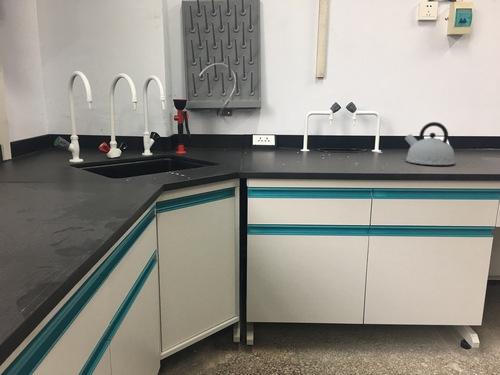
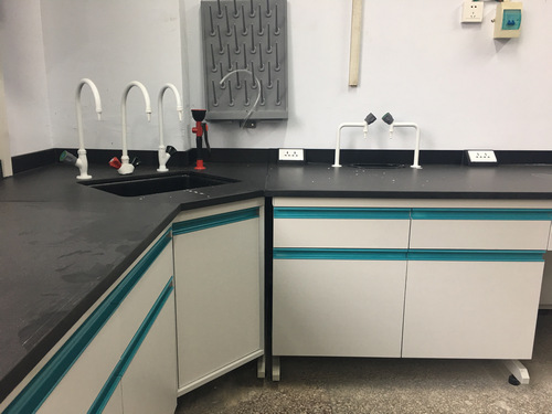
- kettle (429, 142)
